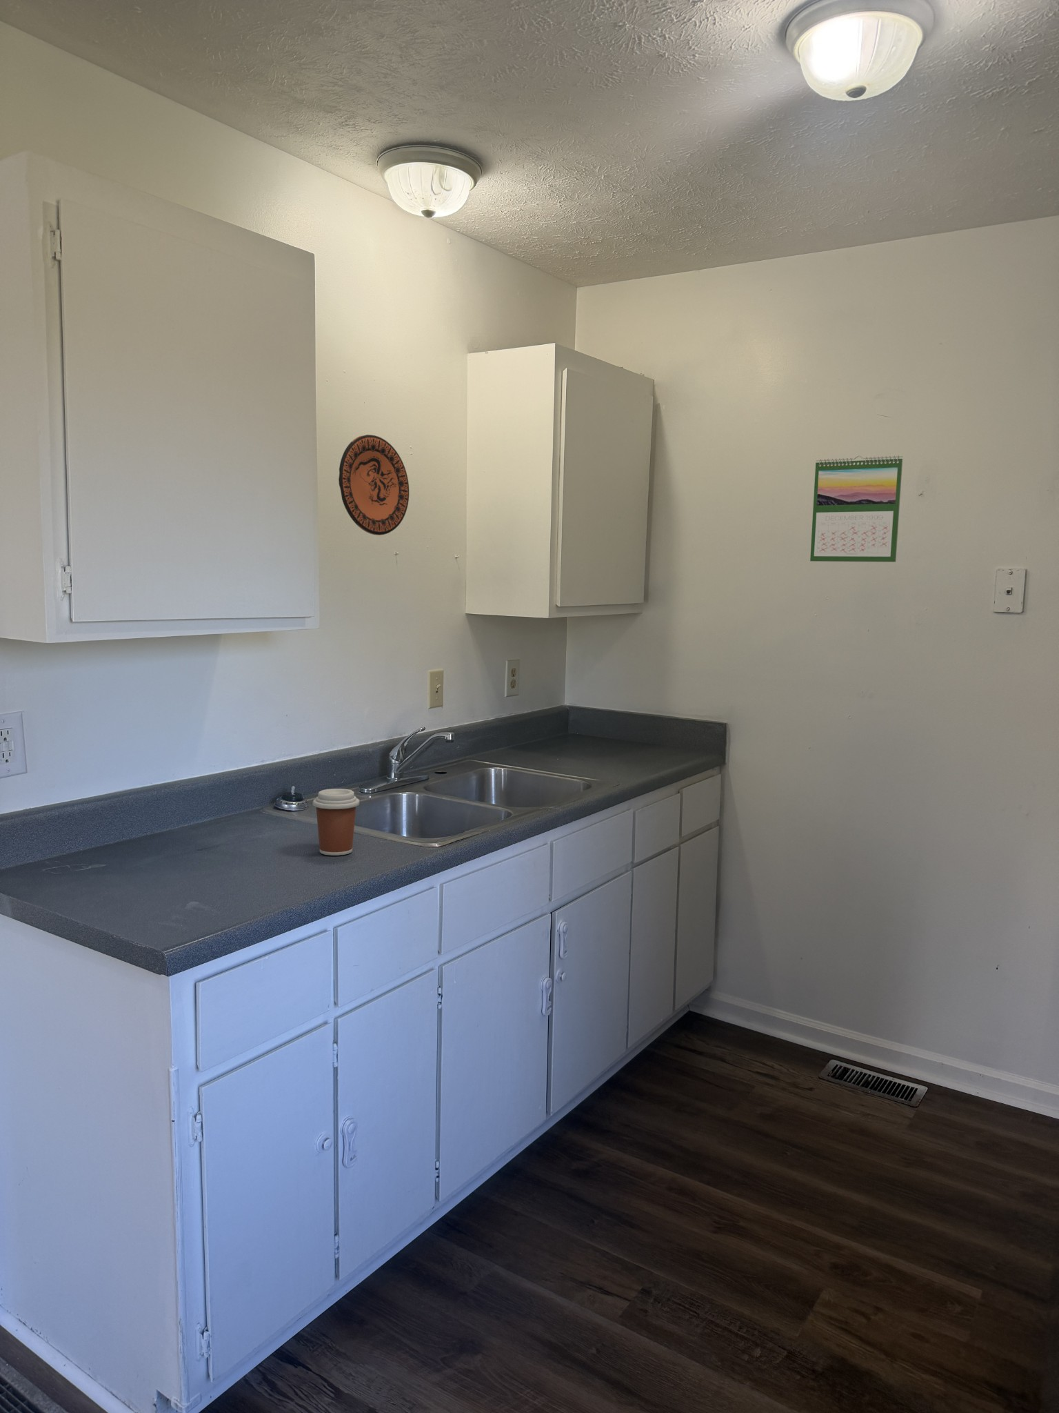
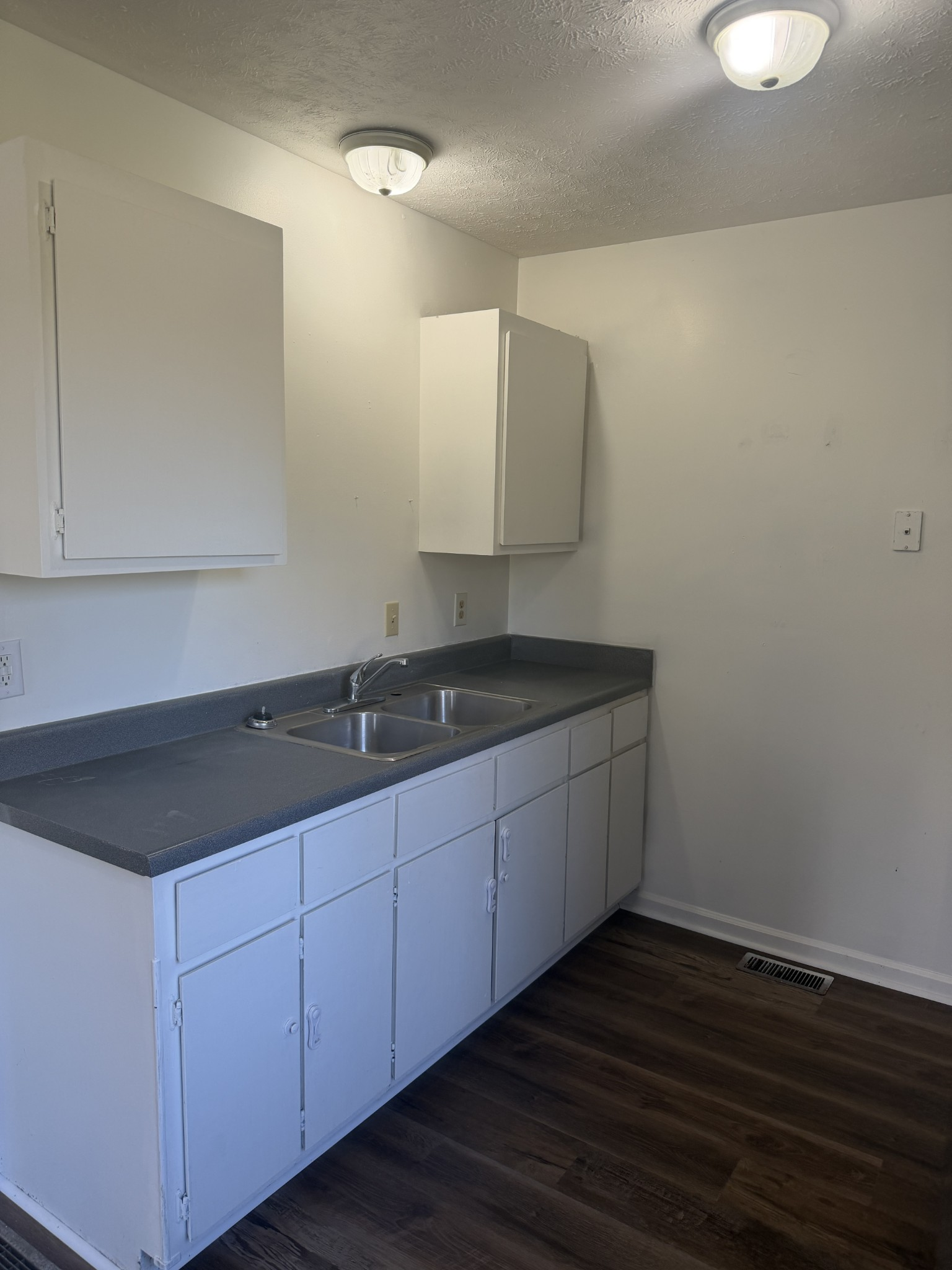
- decorative plate (374, 485)
- coffee cup (336, 822)
- calendar (855, 508)
